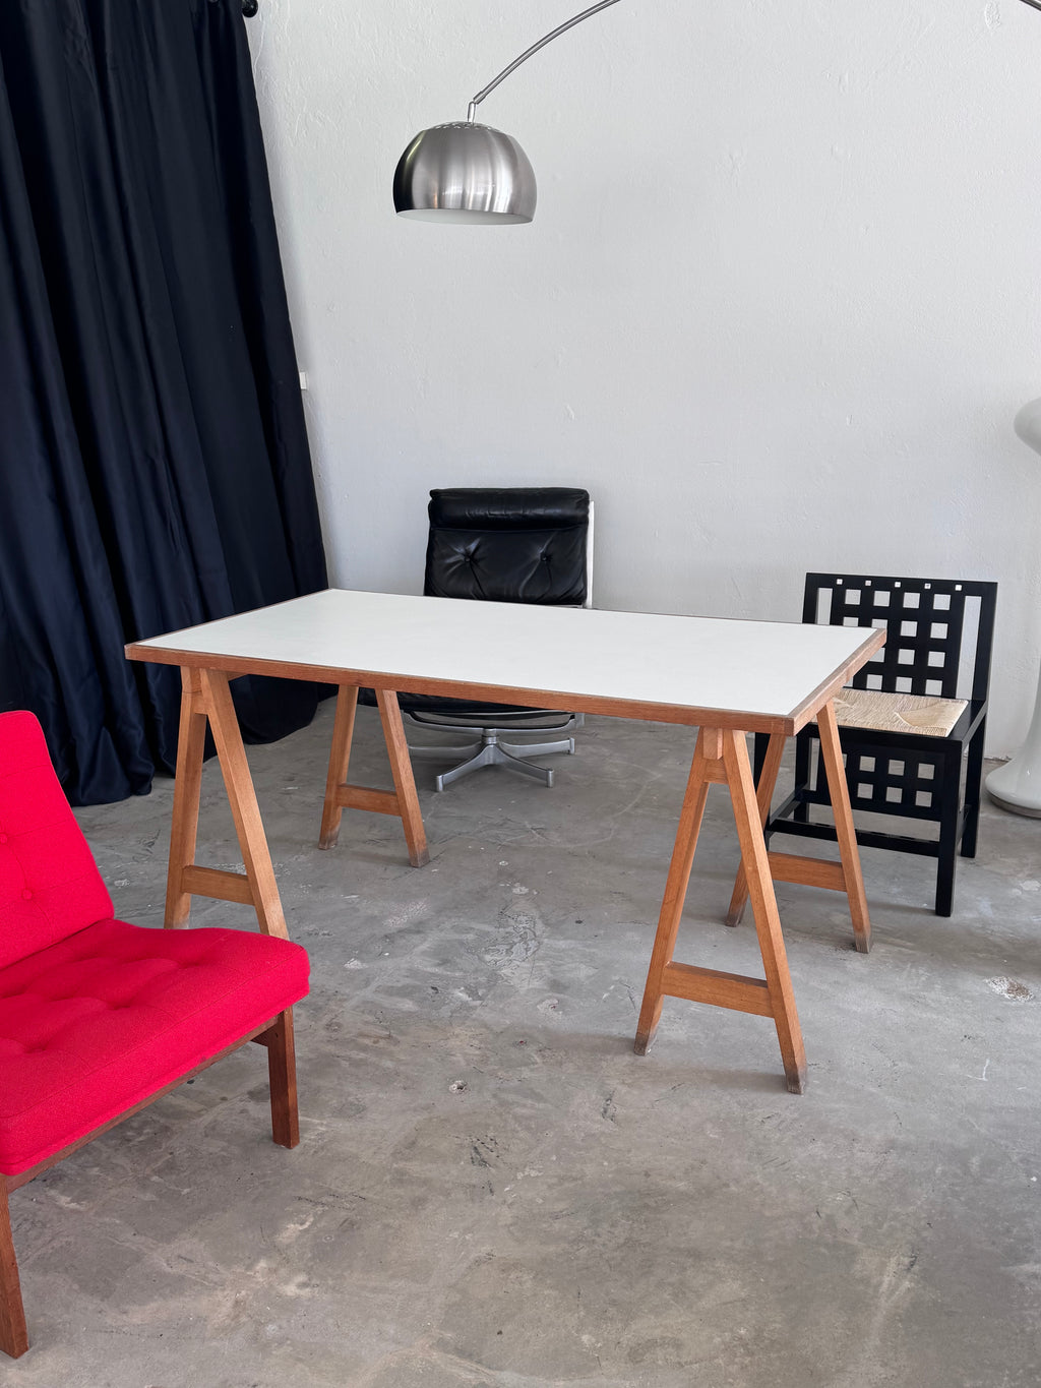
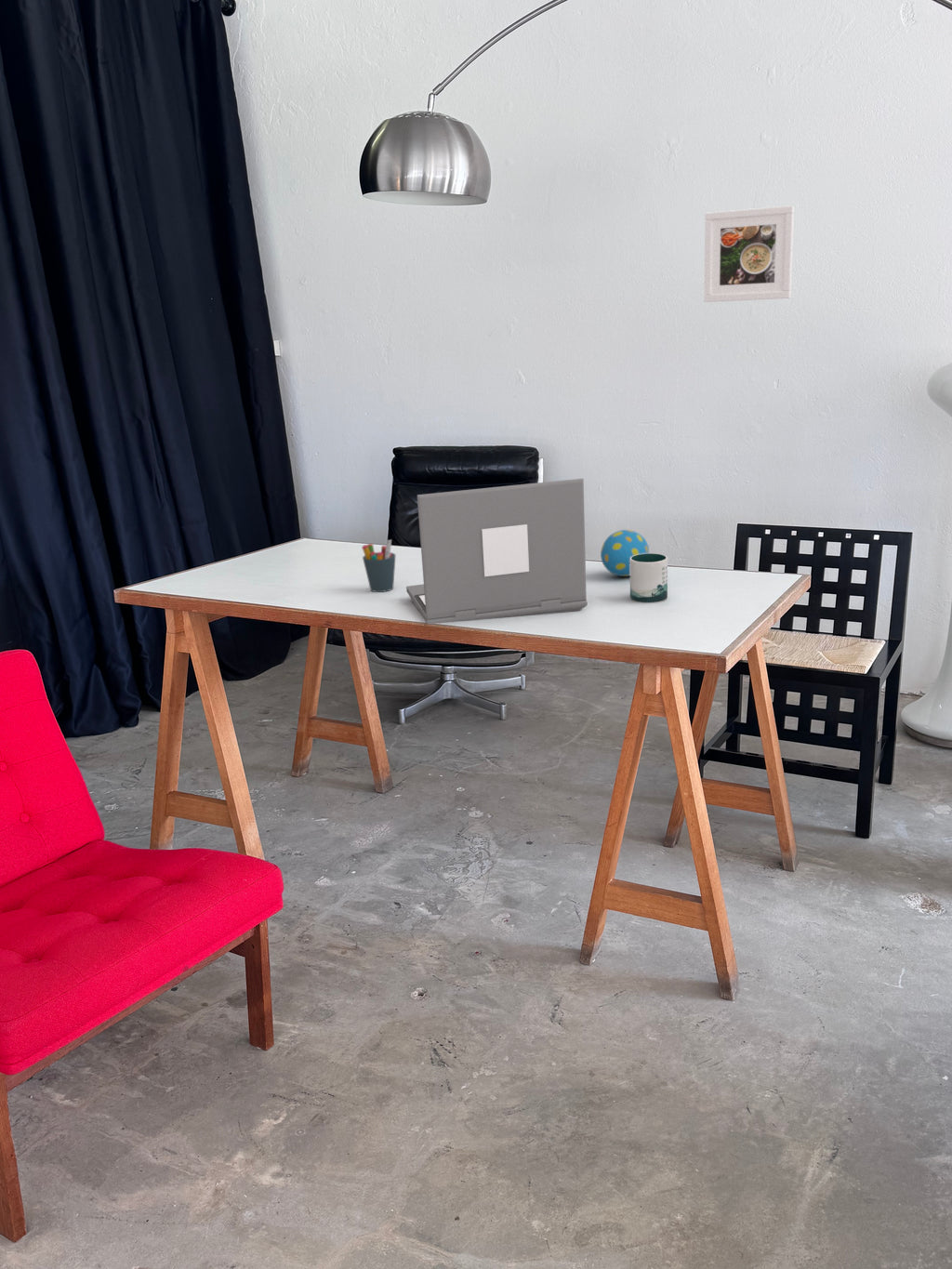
+ pen holder (379, 563)
+ laptop (490, 541)
+ decorative egg (625, 552)
+ mug (651, 575)
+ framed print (747, 255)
